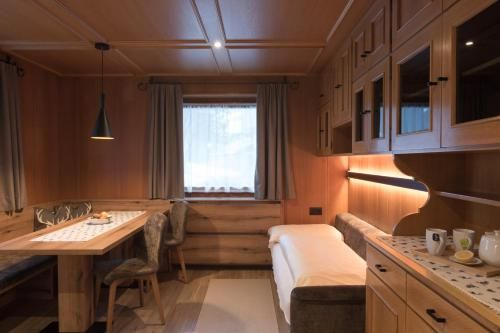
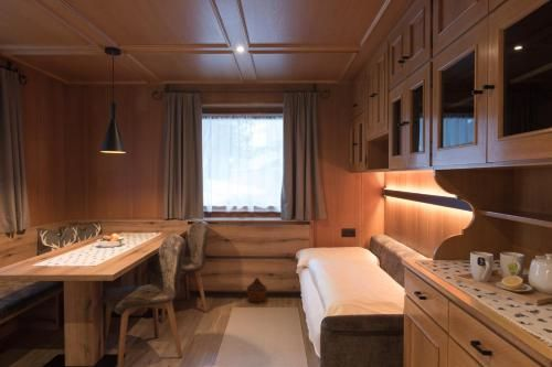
+ woven basket (256, 289)
